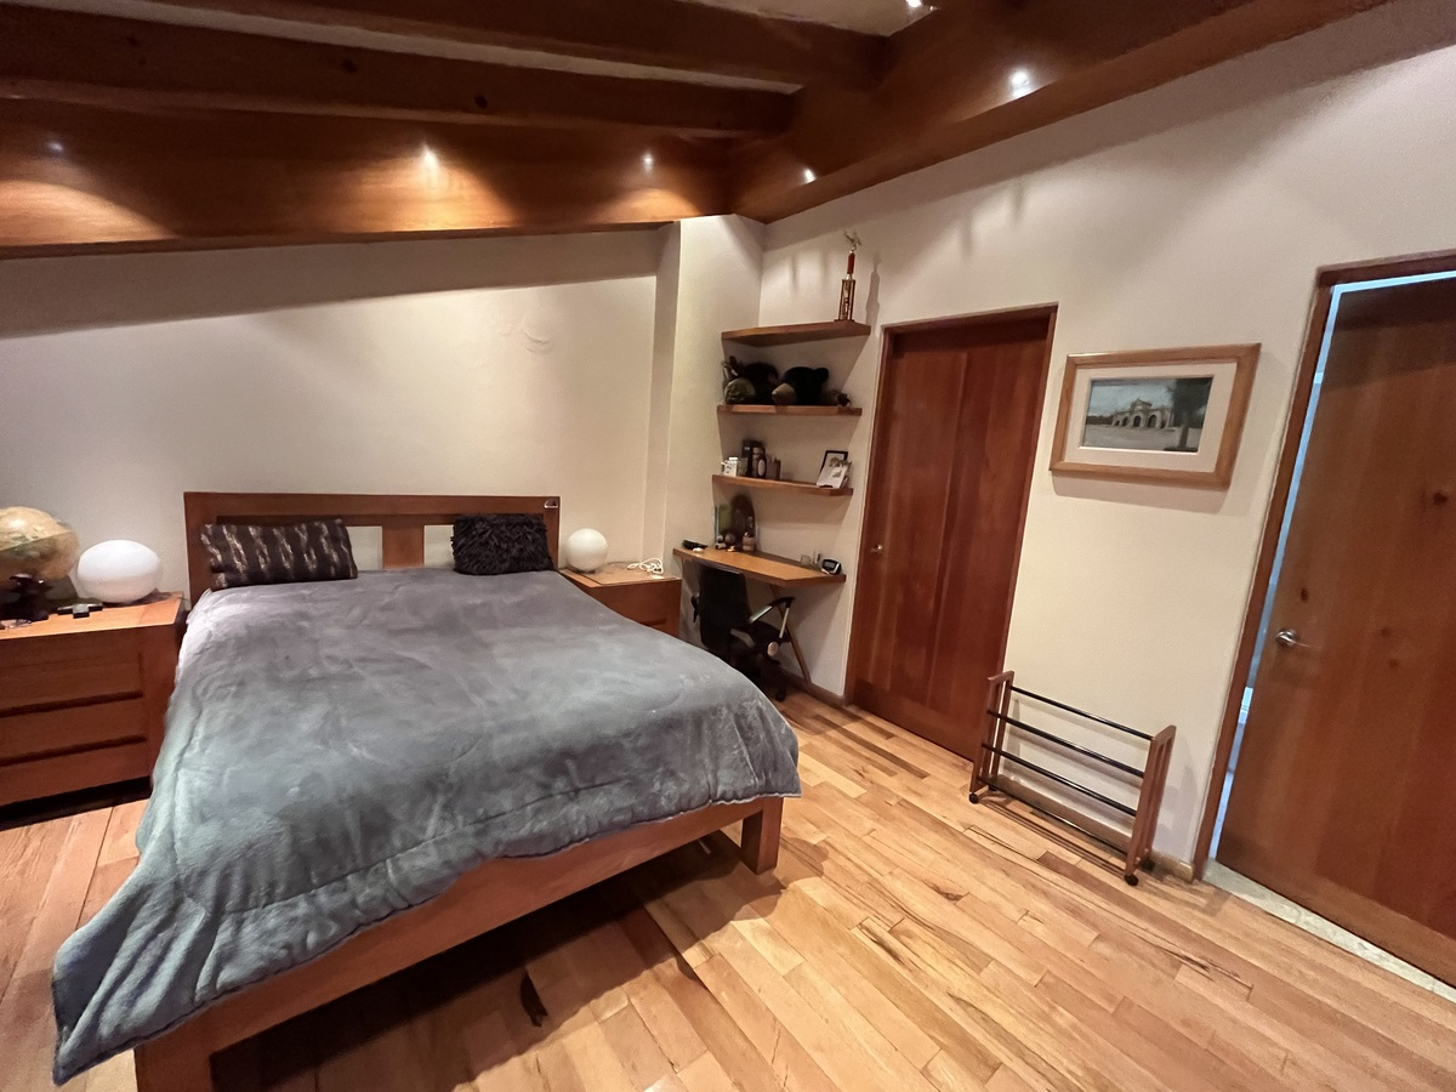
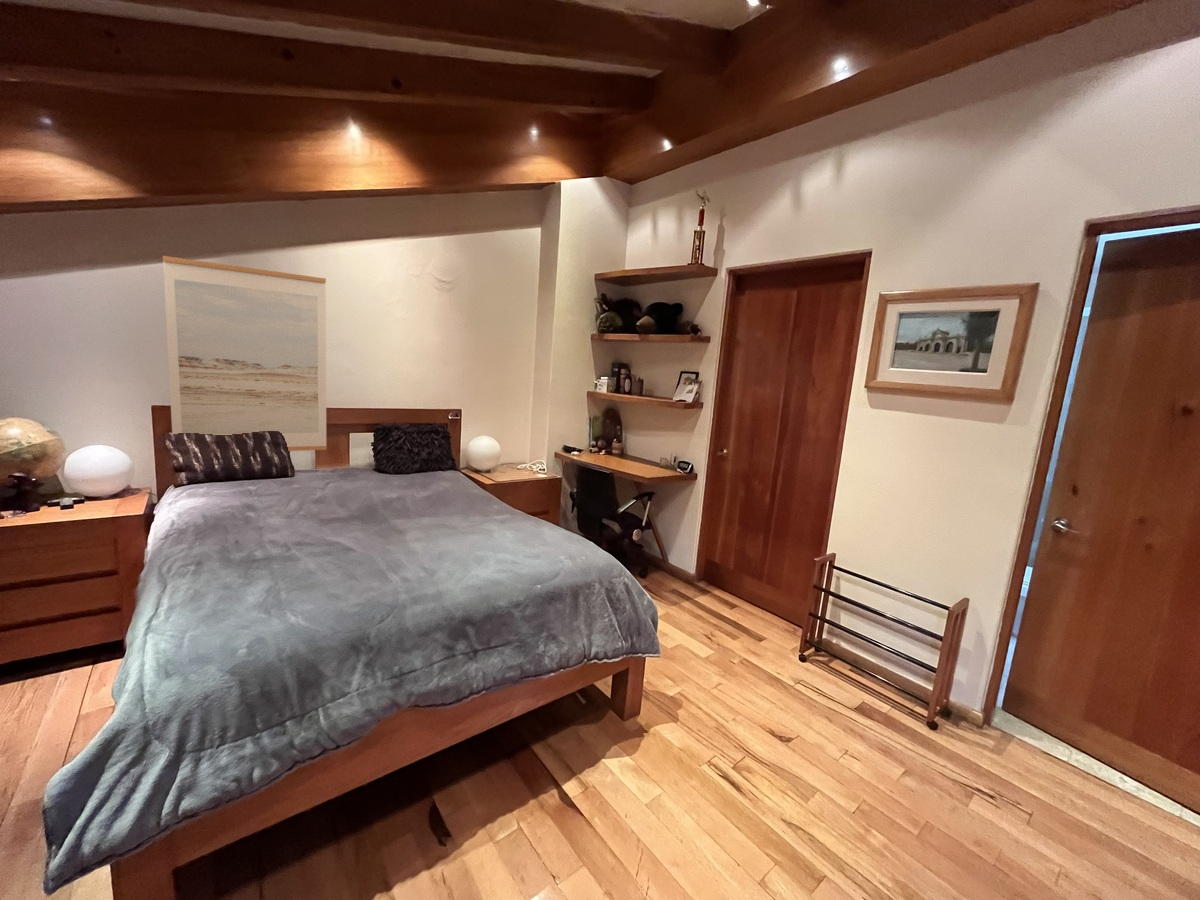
+ wall art (252, 362)
